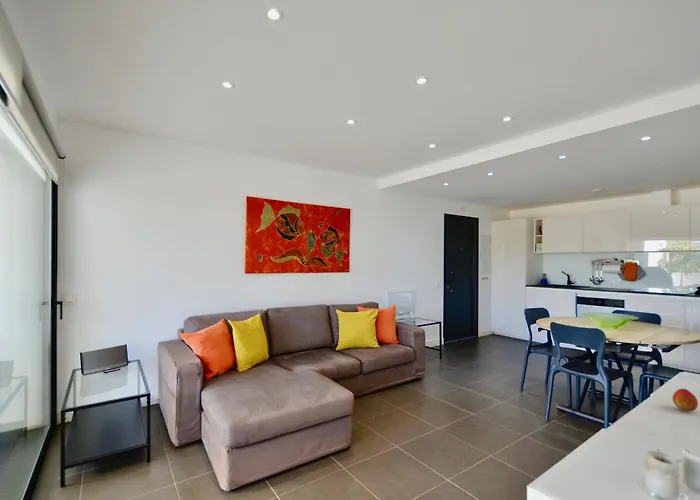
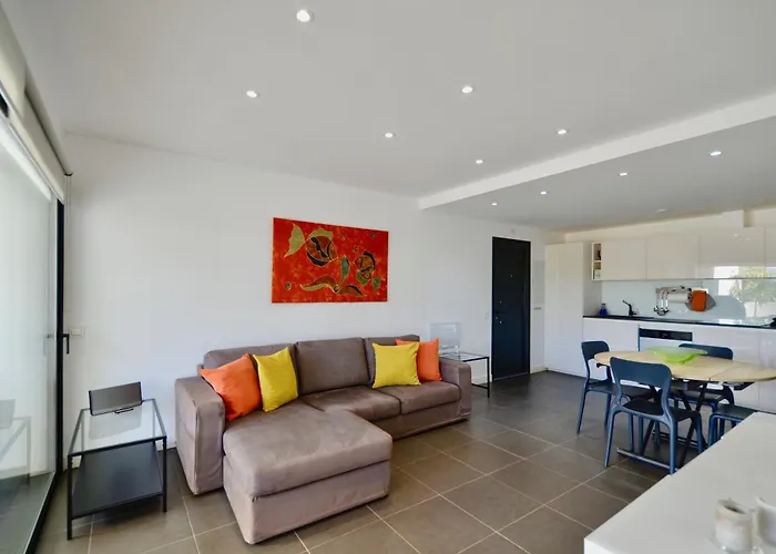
- peach (684, 399)
